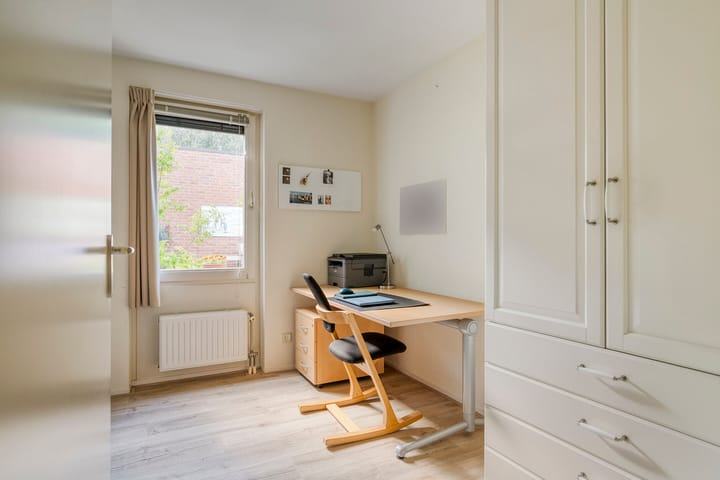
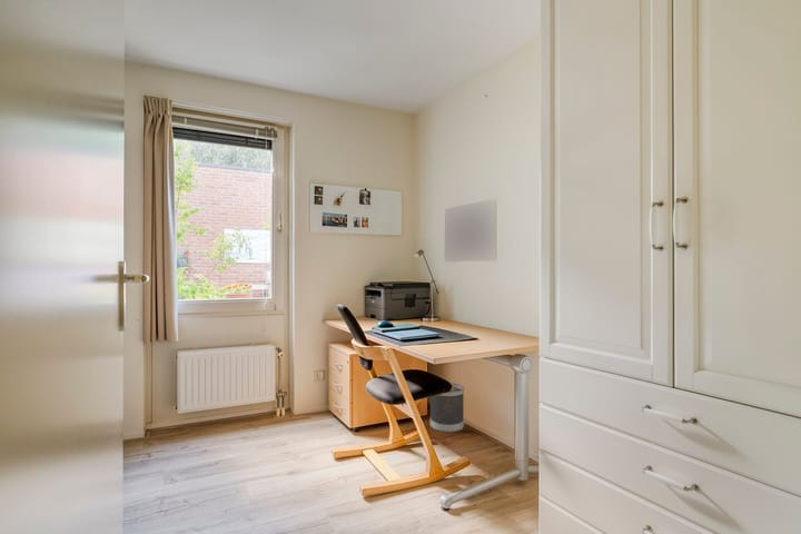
+ wastebasket (446, 406)
